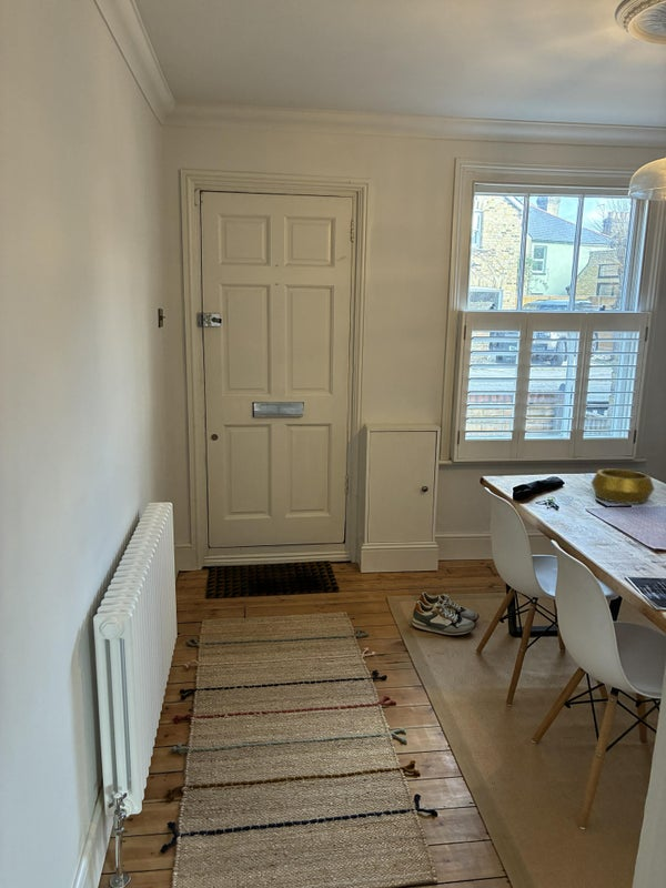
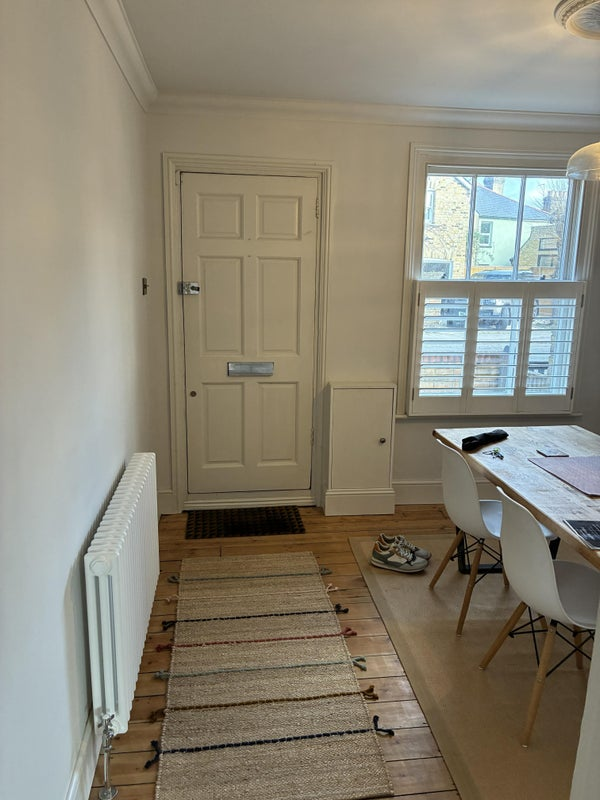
- decorative bowl (622, 485)
